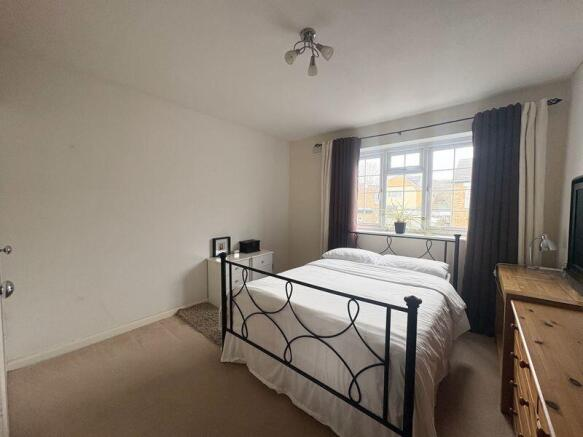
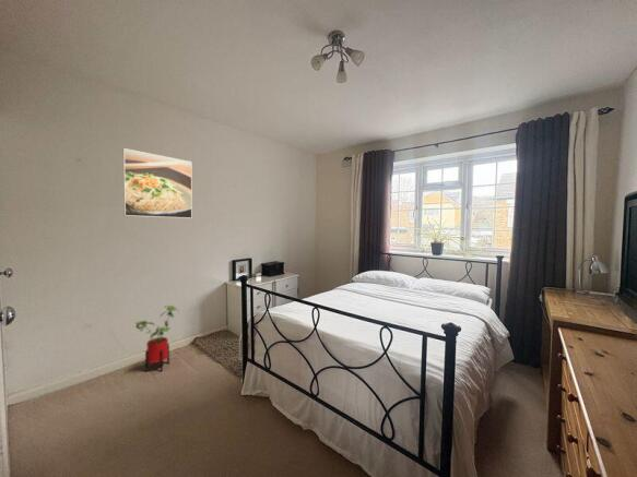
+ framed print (160, 187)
+ house plant (161, 336)
